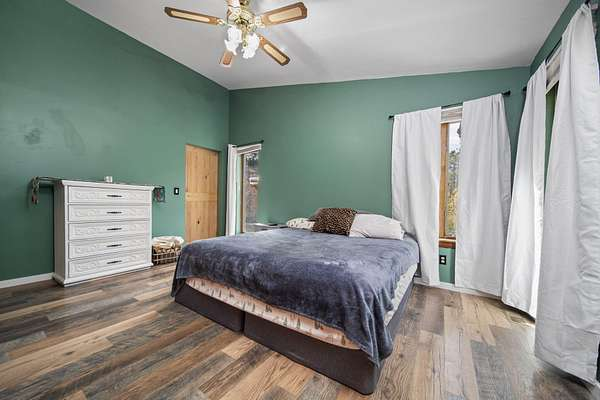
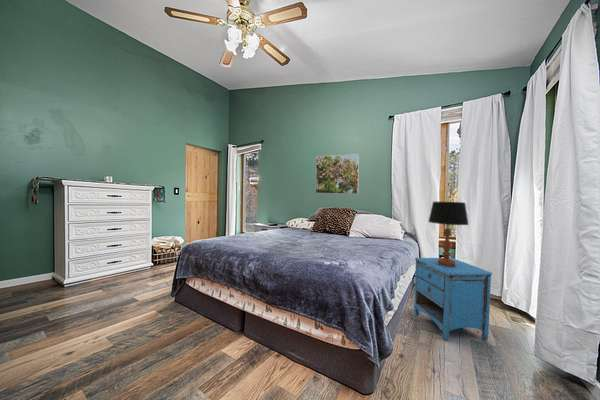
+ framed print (336, 174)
+ nightstand (448, 295)
+ table lamp (447, 233)
